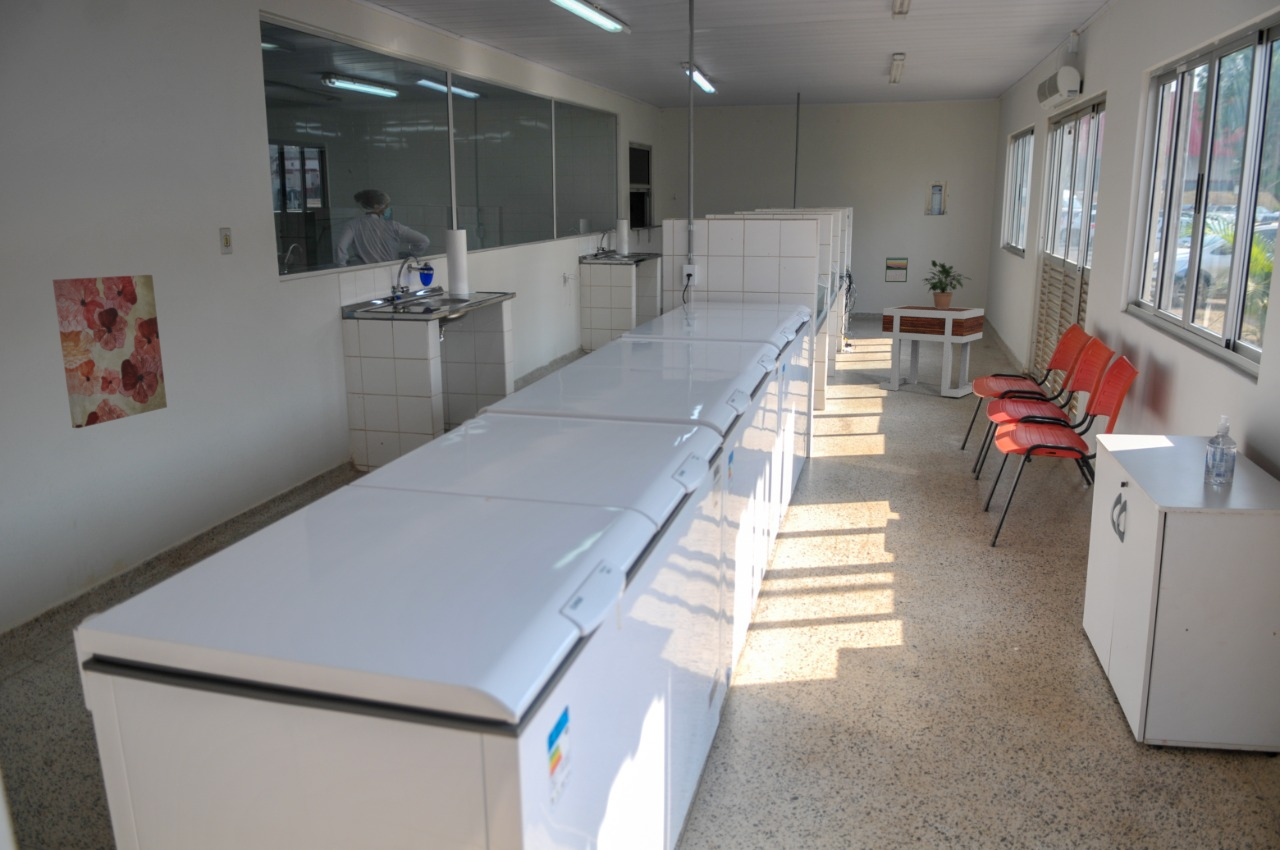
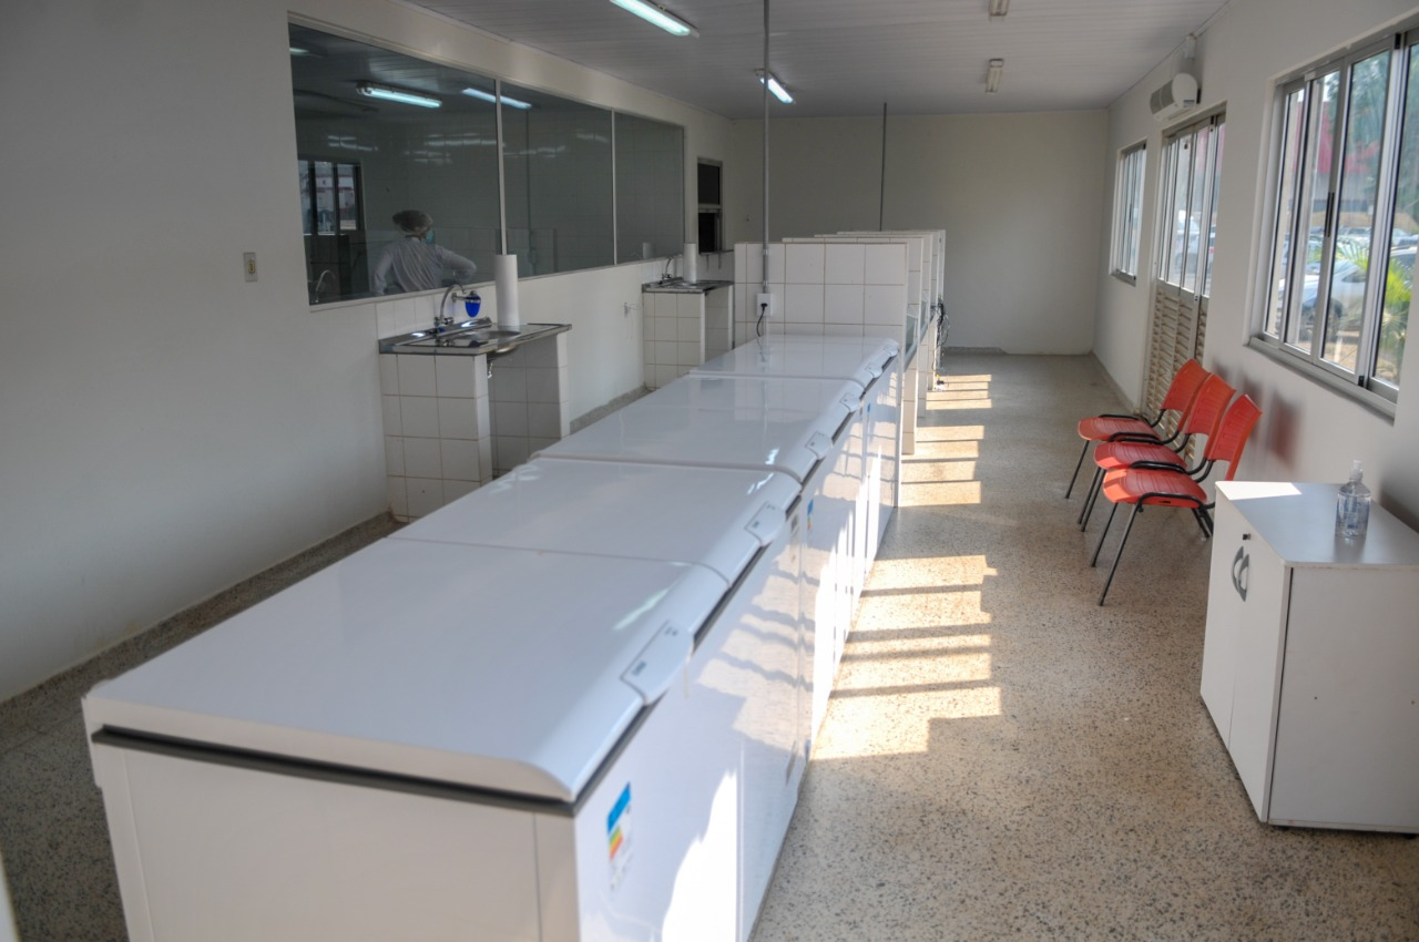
- wall art (113, 348)
- calendar (896, 269)
- side table (931, 340)
- wall art (936, 198)
- potted plant (947, 284)
